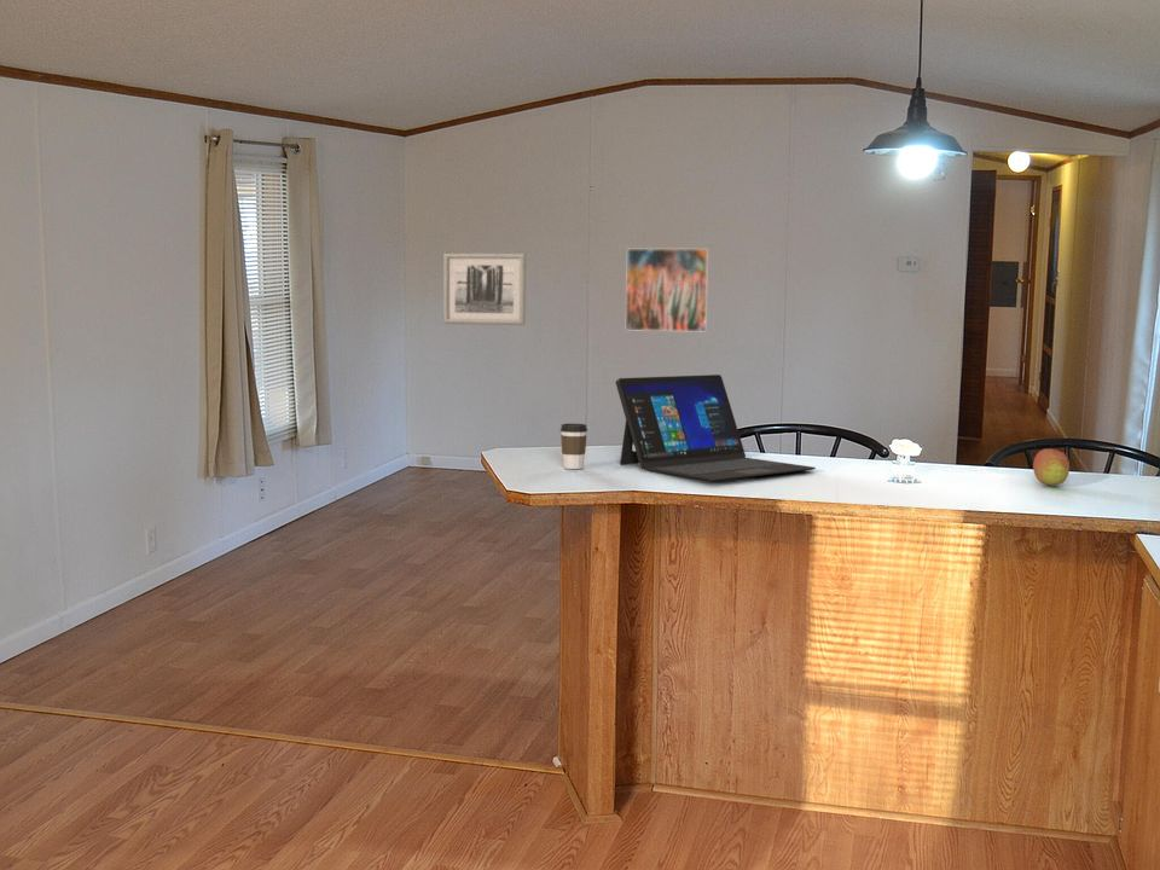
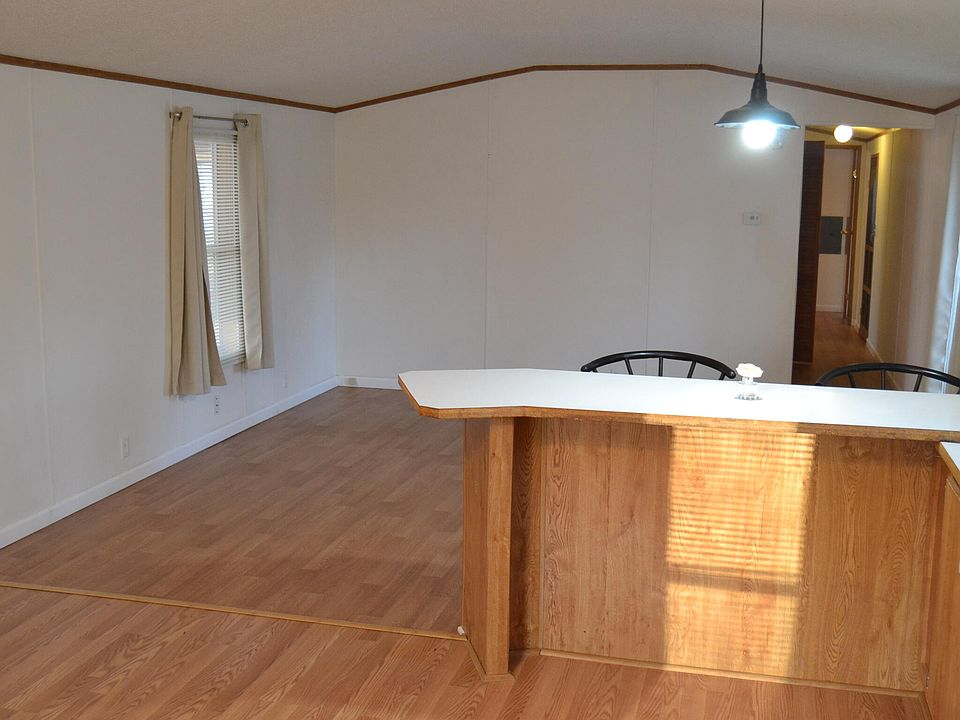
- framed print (666, 289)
- coffee cup (573, 446)
- fruit (1051, 466)
- laptop (715, 423)
- wall art (483, 289)
